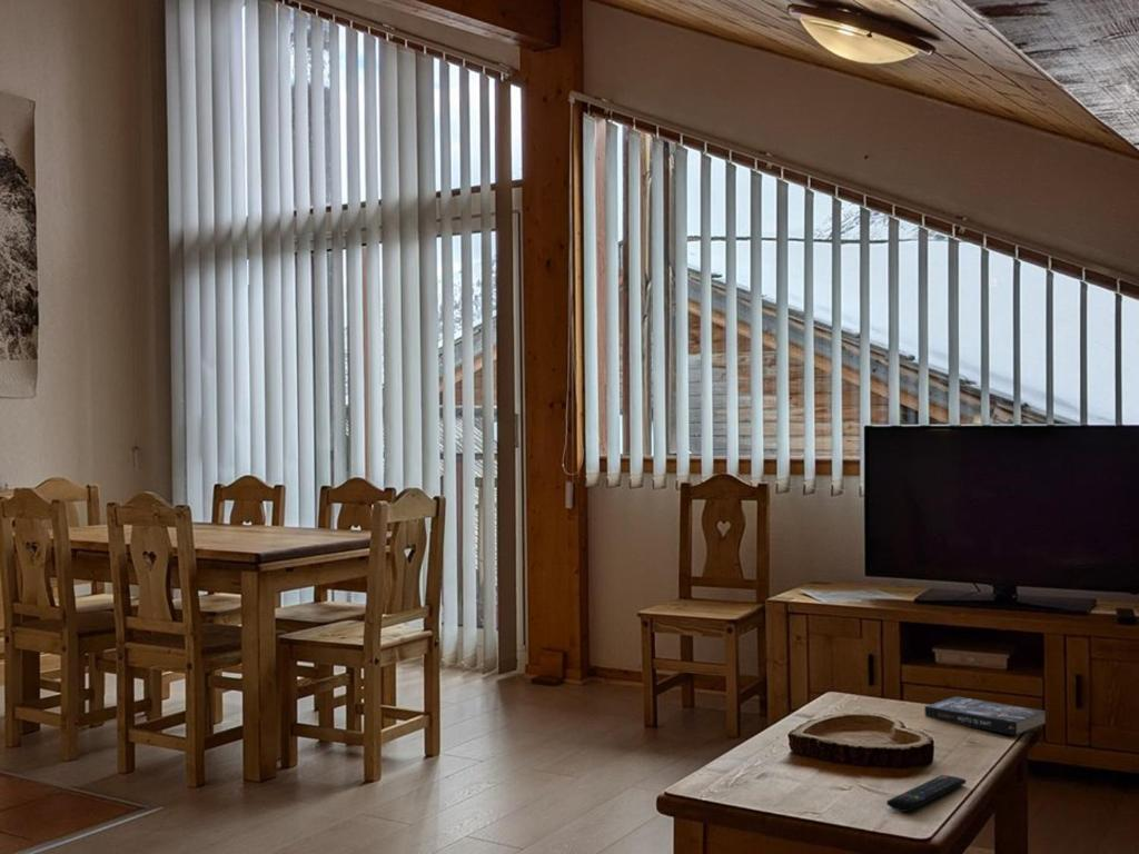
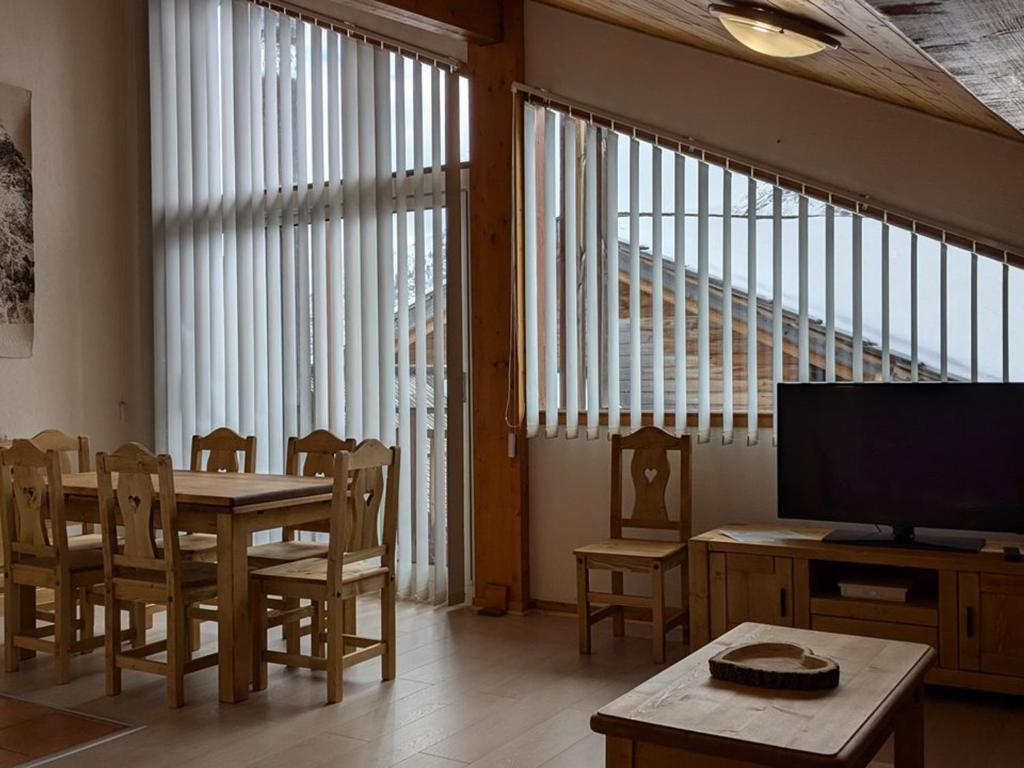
- book (984, 715)
- remote control (928, 793)
